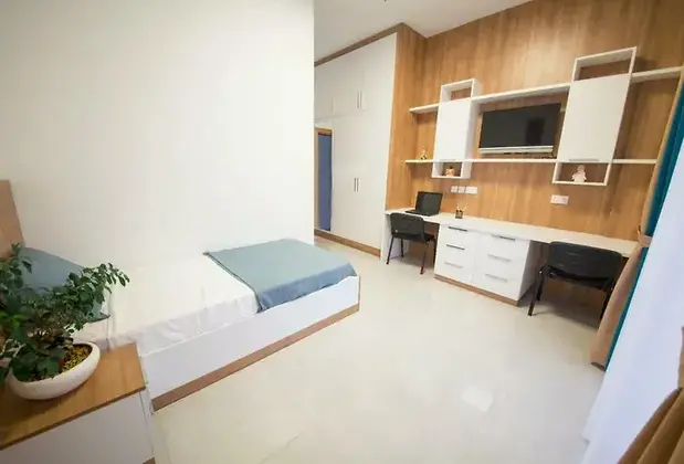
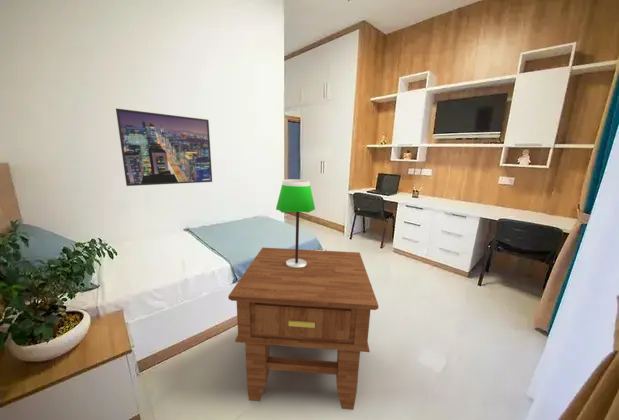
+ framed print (170, 150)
+ table lamp (296, 223)
+ side table (305, 319)
